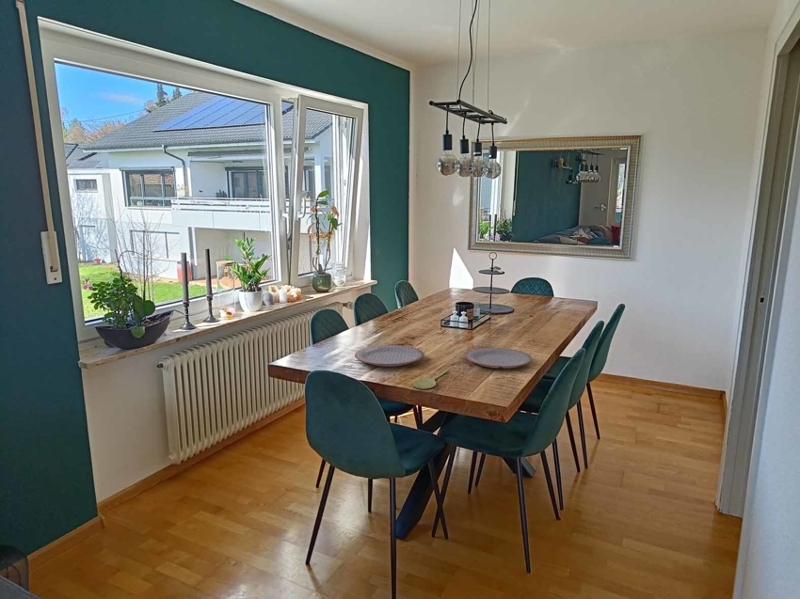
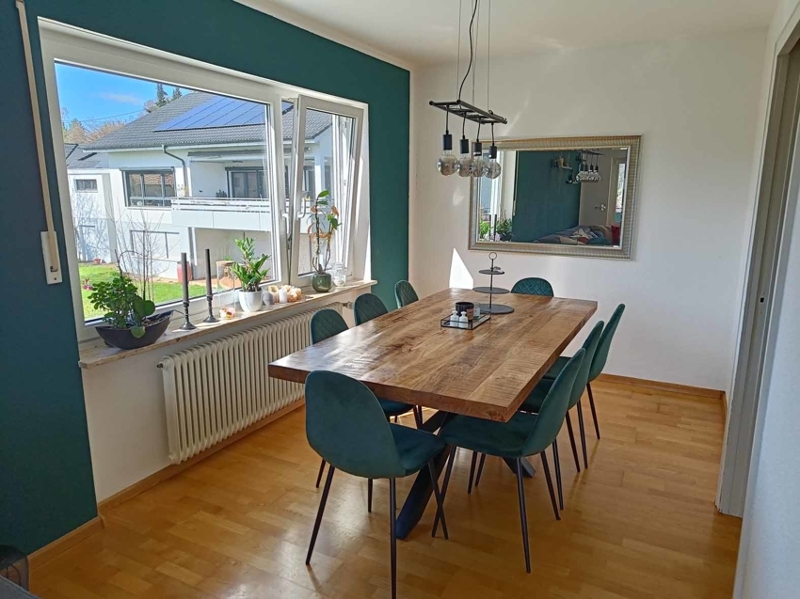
- spoon (433, 378)
- plate (389, 356)
- plate (498, 359)
